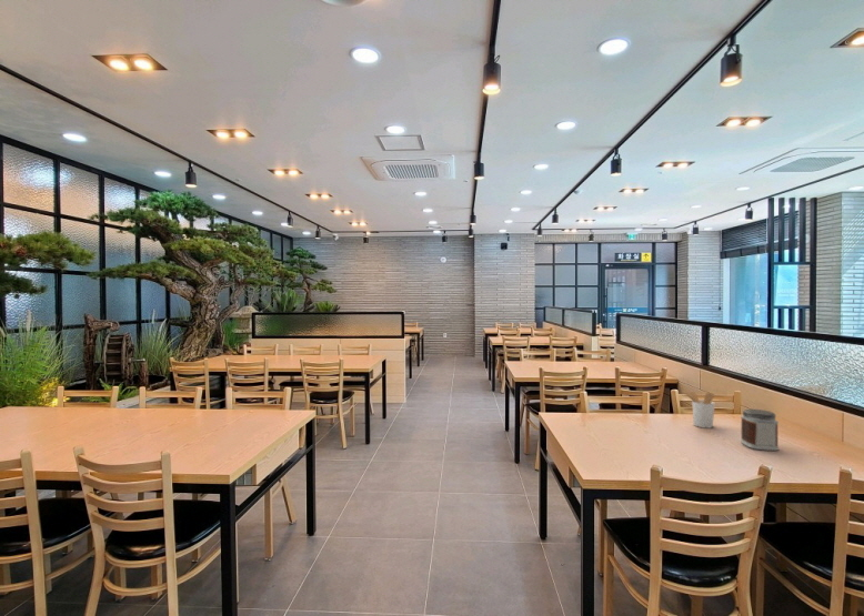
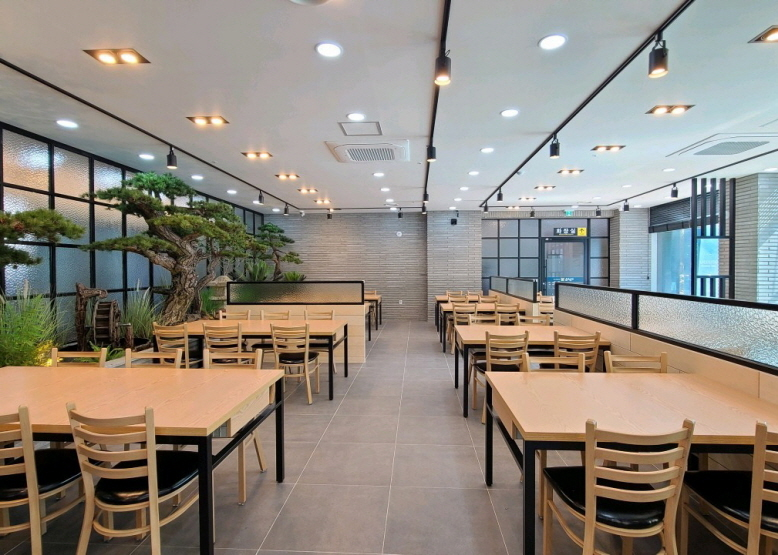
- utensil holder (697, 407)
- jar (758, 428)
